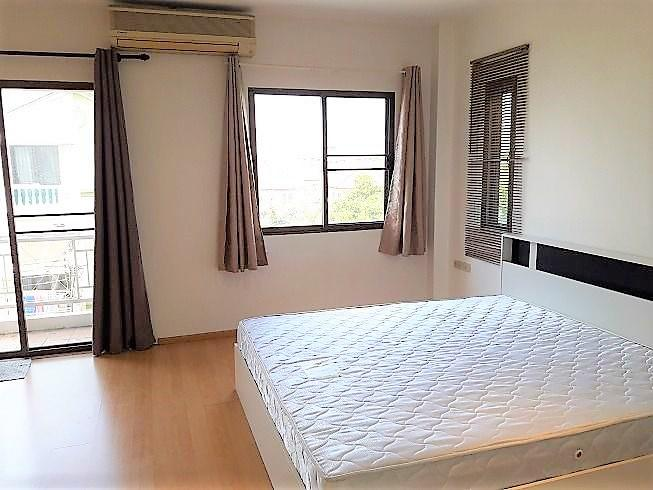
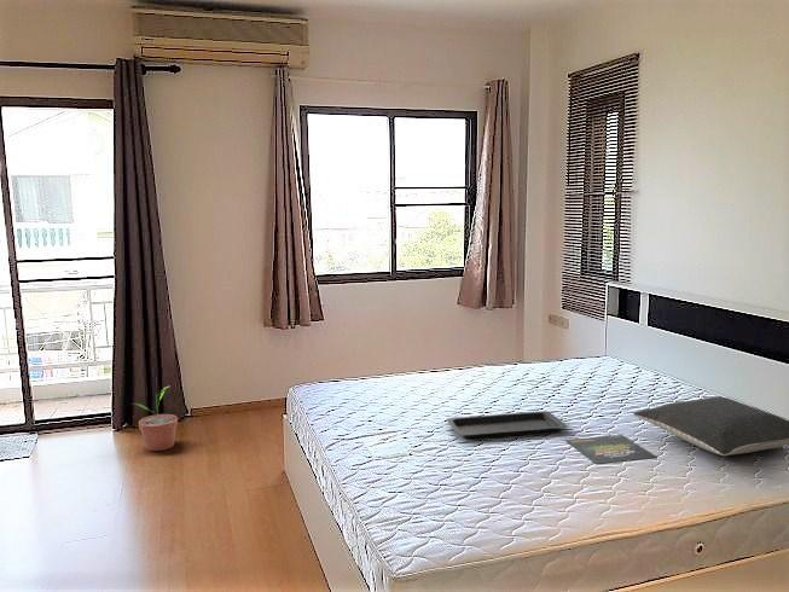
+ potted plant (157, 416)
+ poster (609, 448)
+ pillow (723, 424)
+ serving tray (505, 425)
